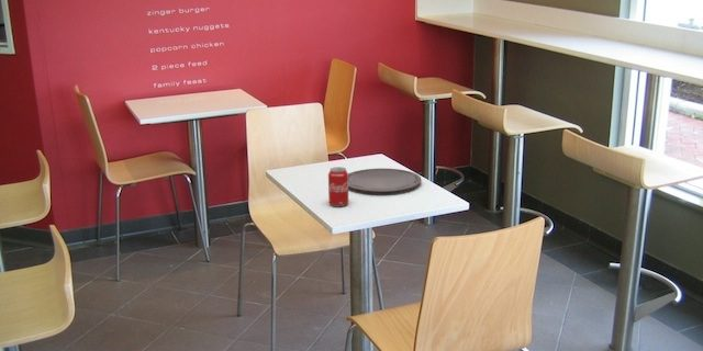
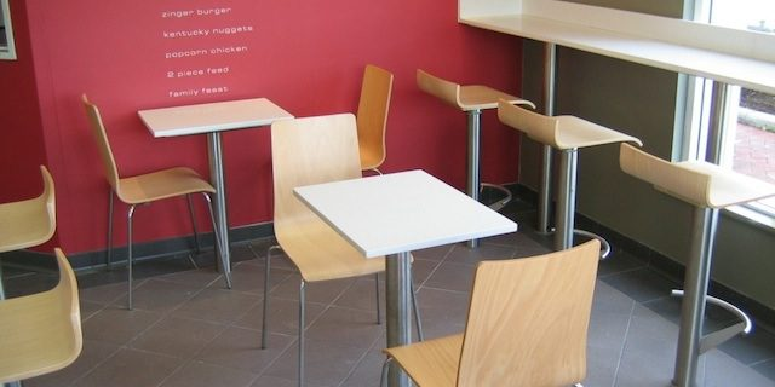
- plate (381, 181)
- beverage can (338, 186)
